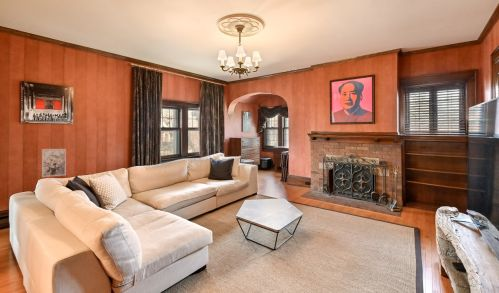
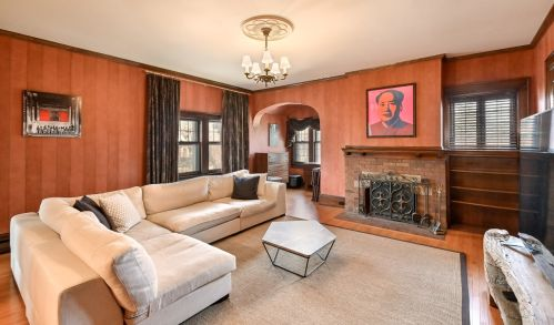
- wall art (54, 162)
